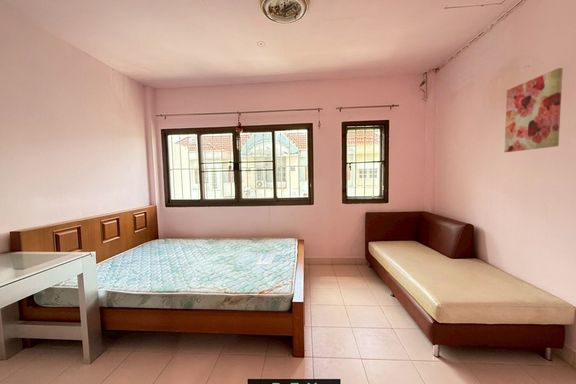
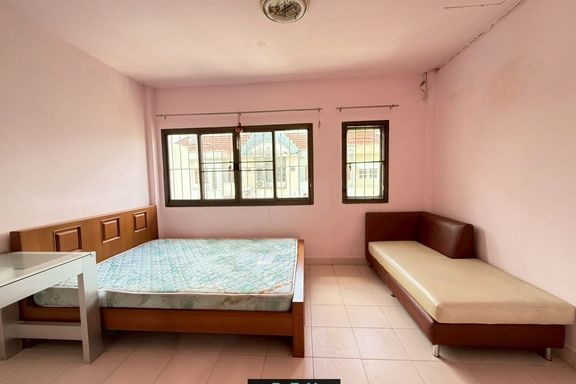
- wall art (530, 115)
